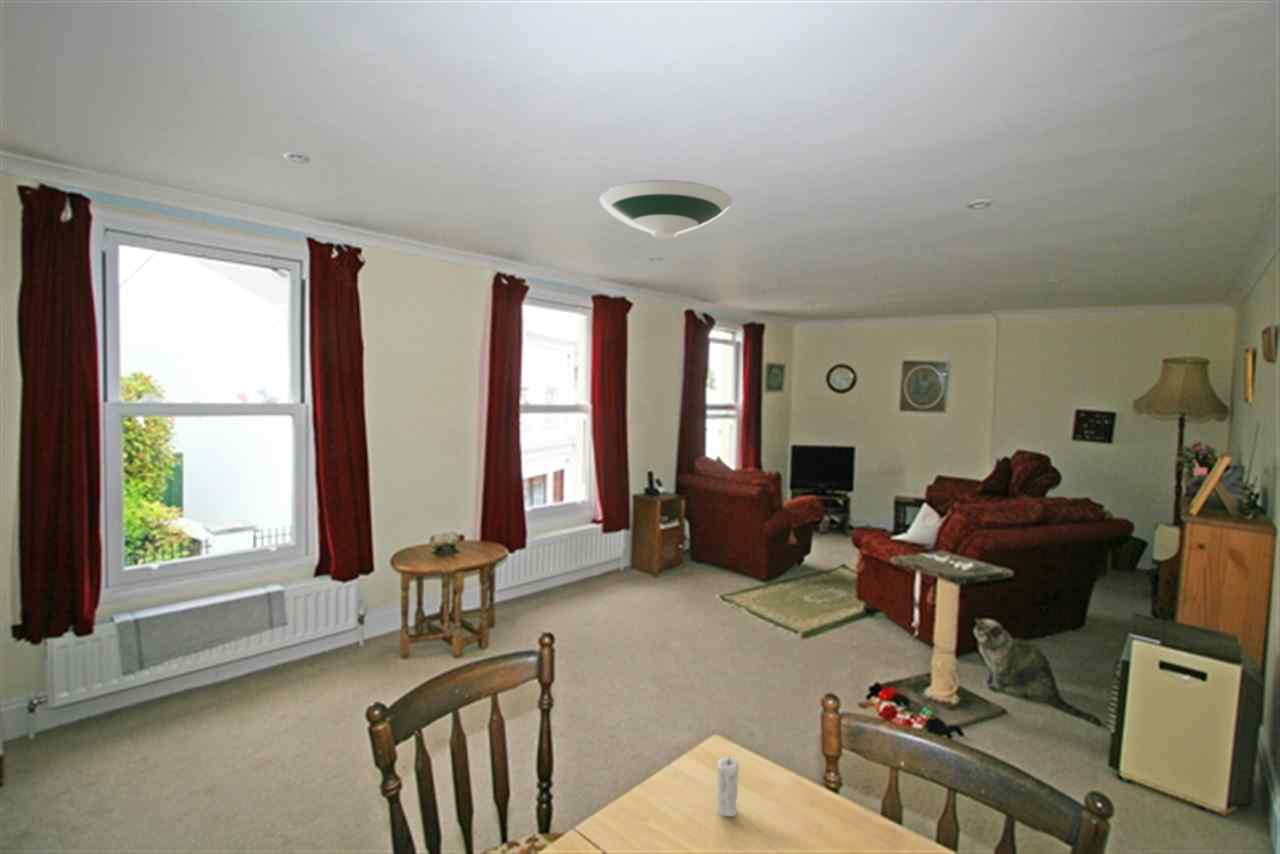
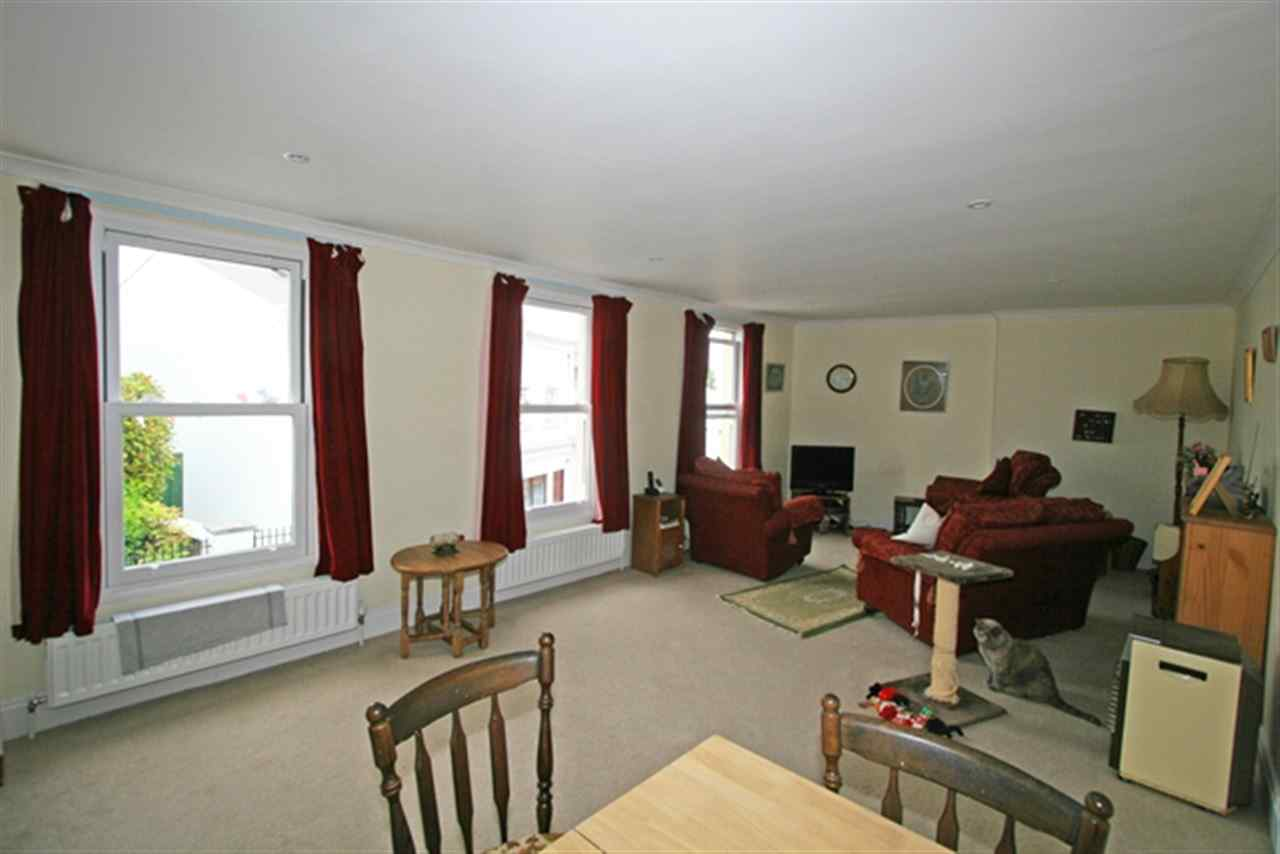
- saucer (664, 219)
- candle (727, 781)
